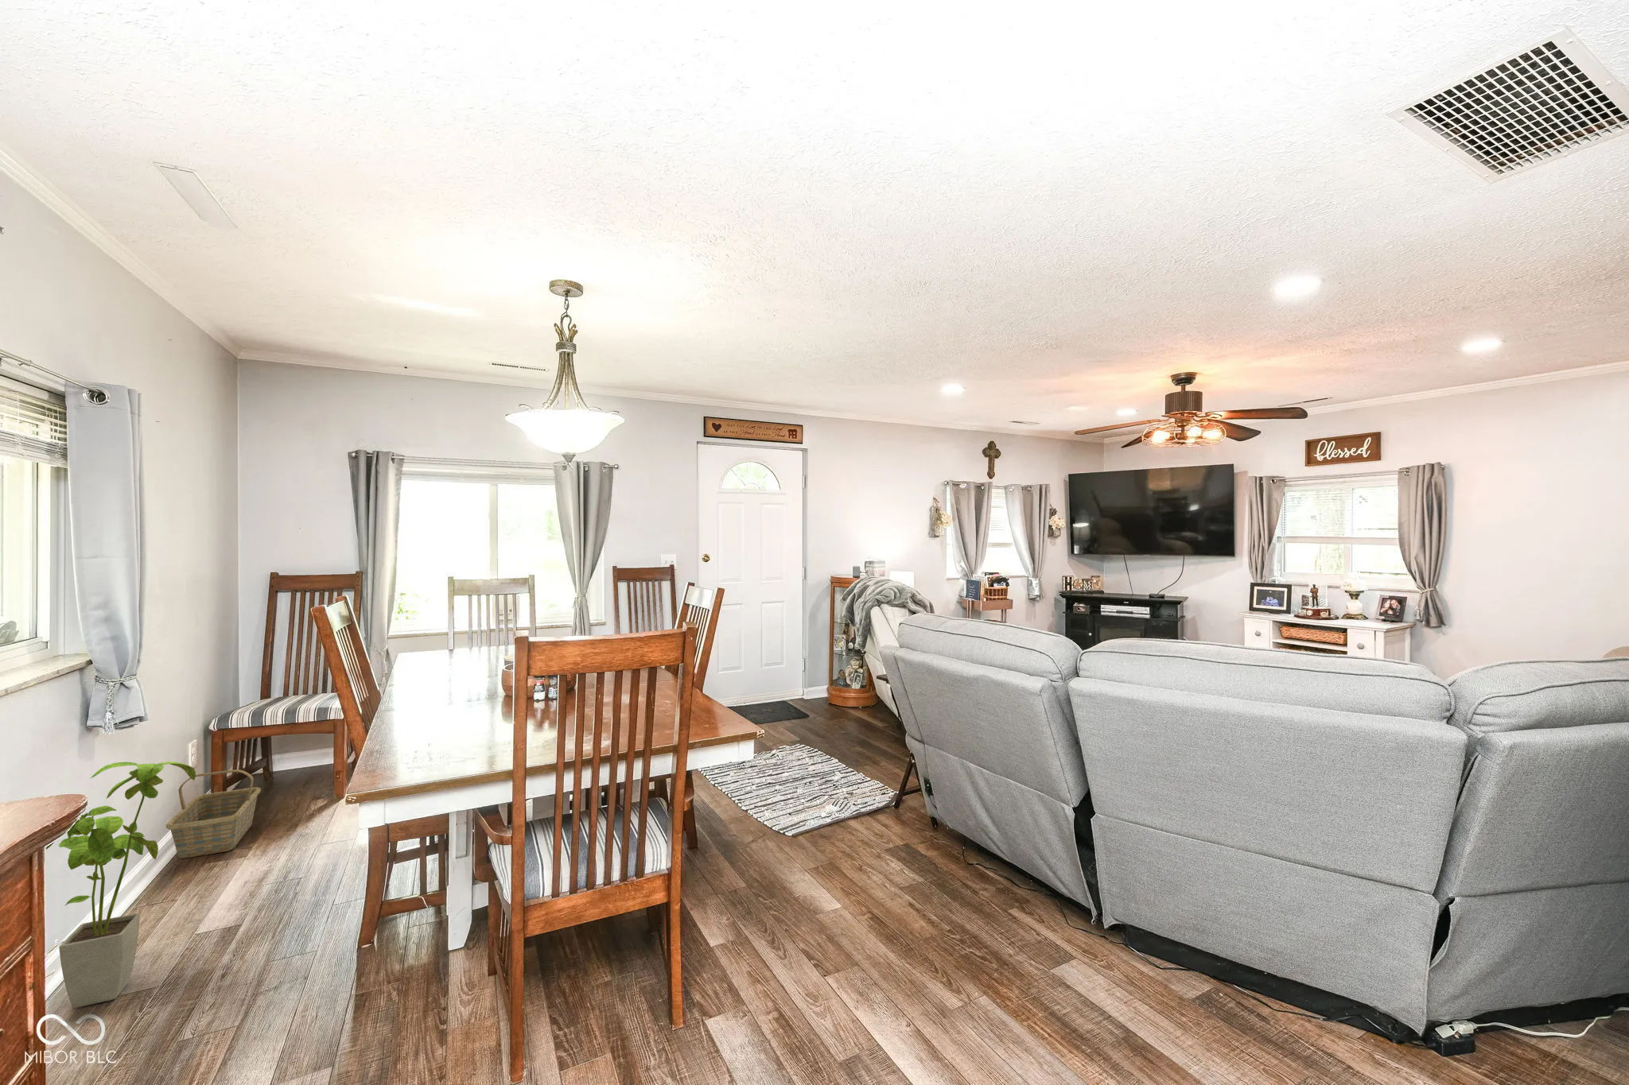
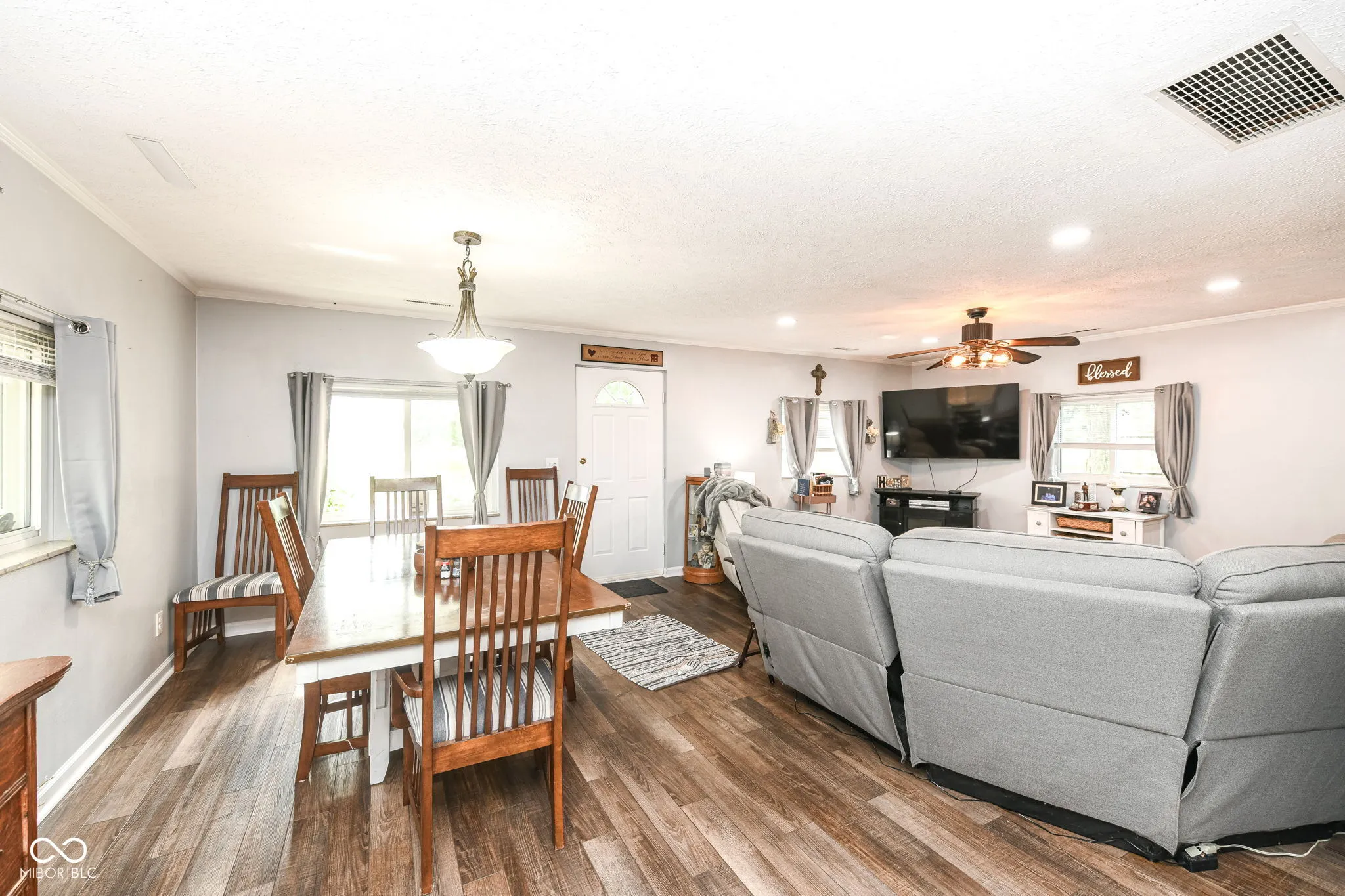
- house plant (121, 872)
- basket (217, 806)
